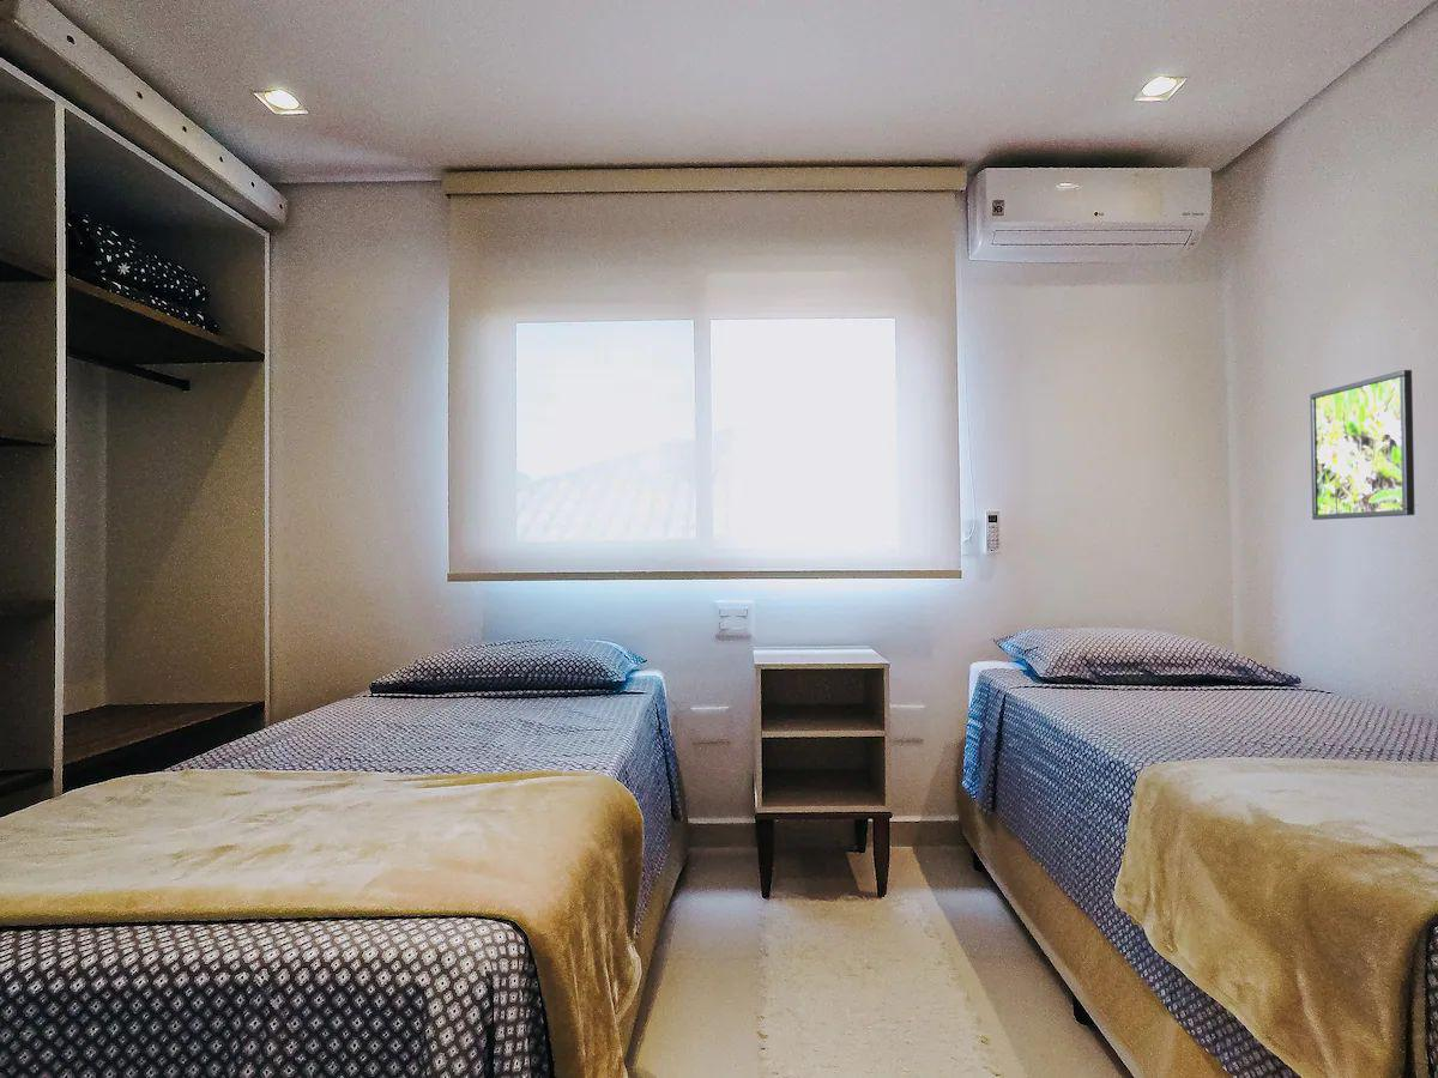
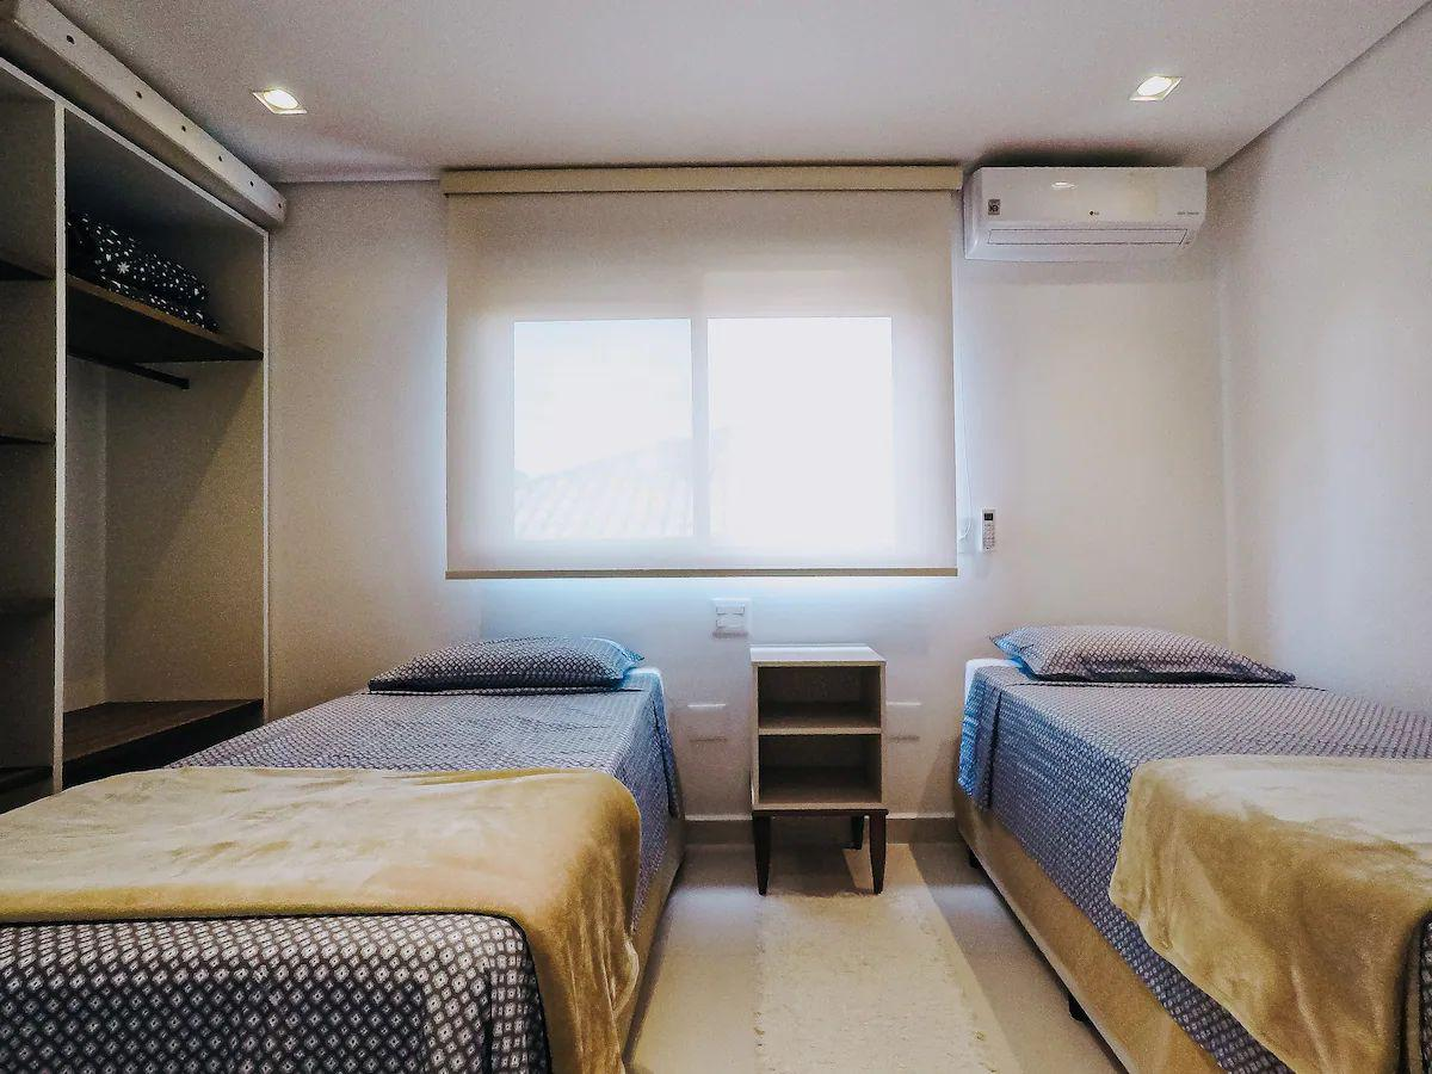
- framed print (1358, 449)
